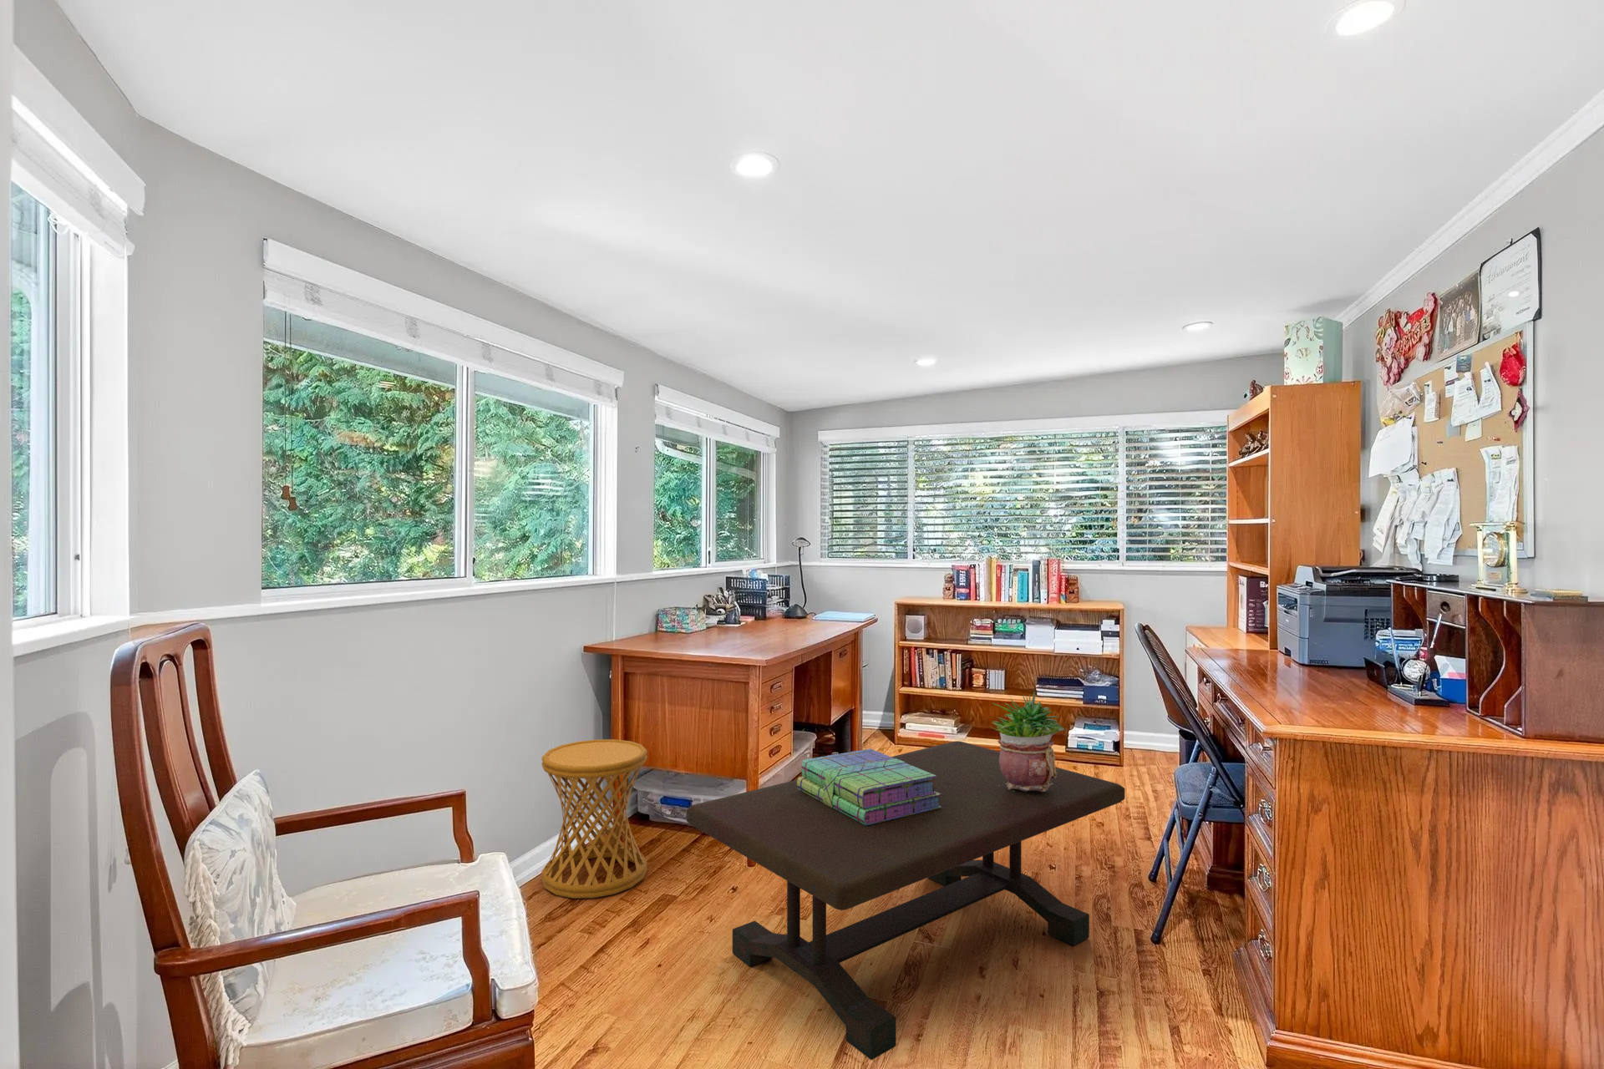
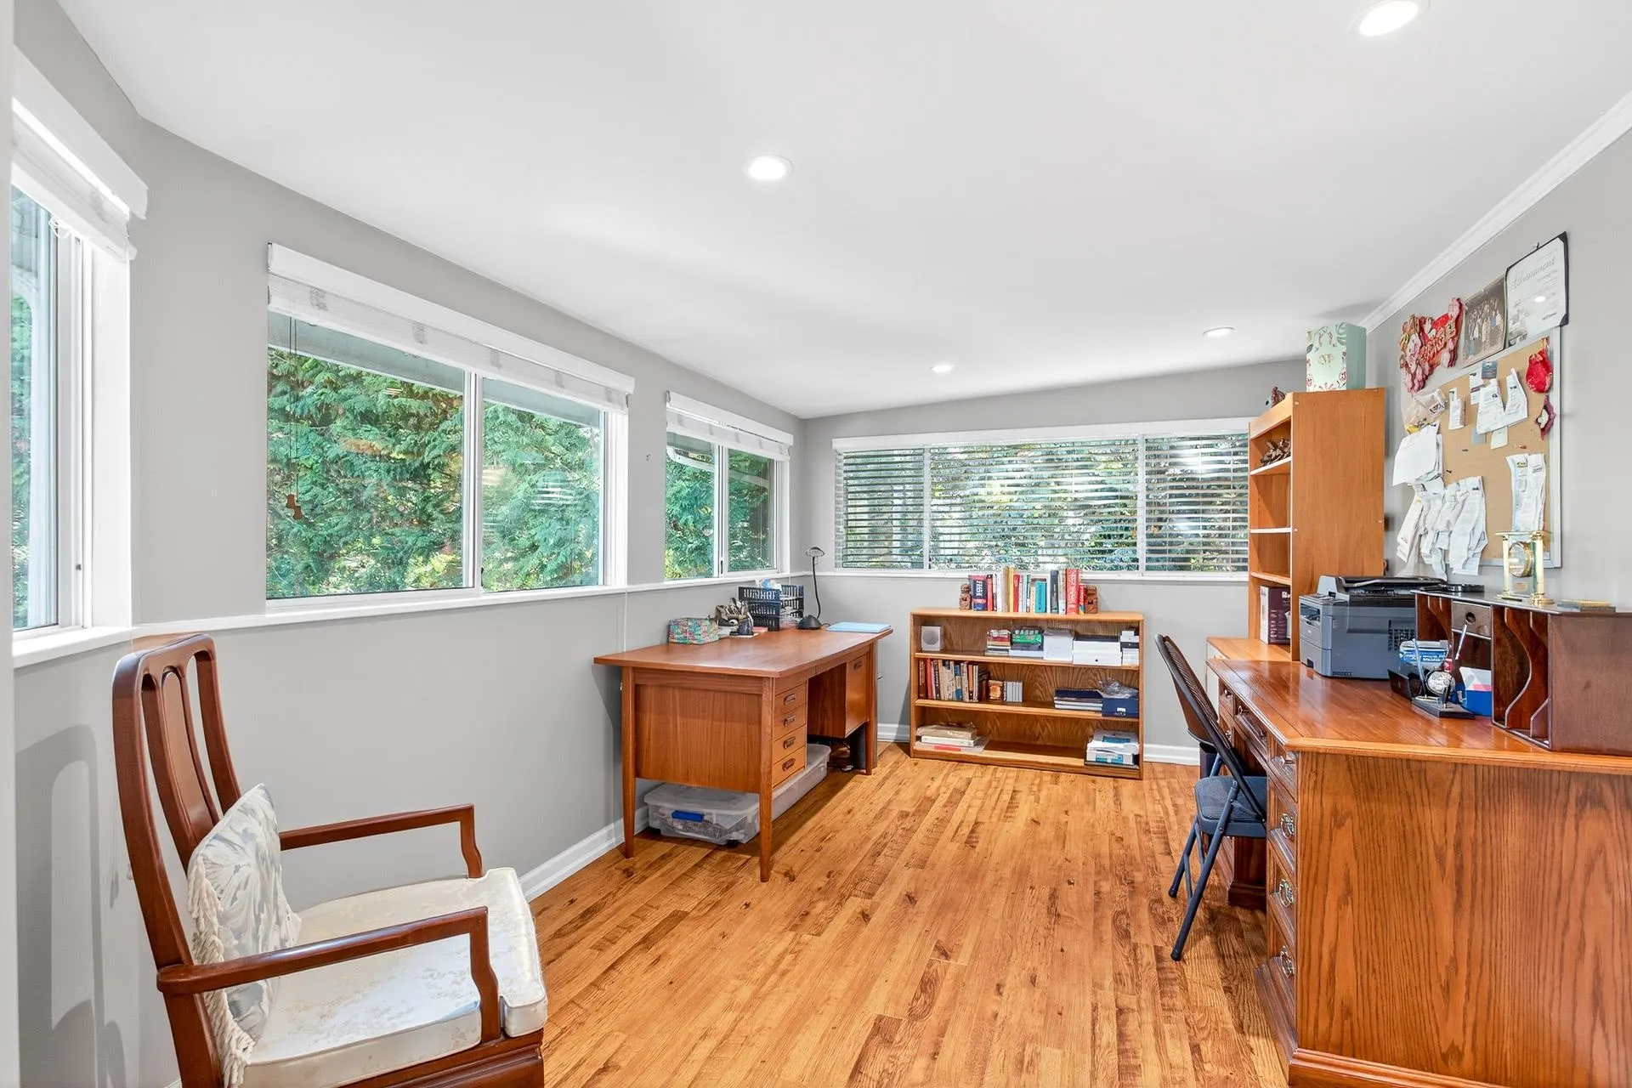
- coffee table (914, 870)
- potted plant (1024, 740)
- side table (594, 814)
- stack of books (866, 781)
